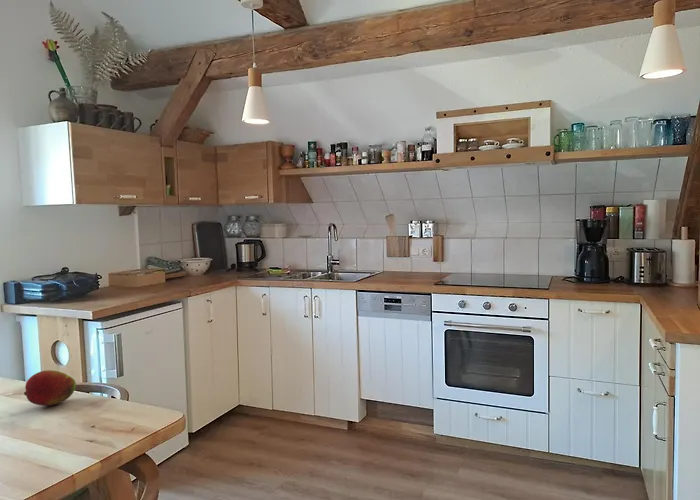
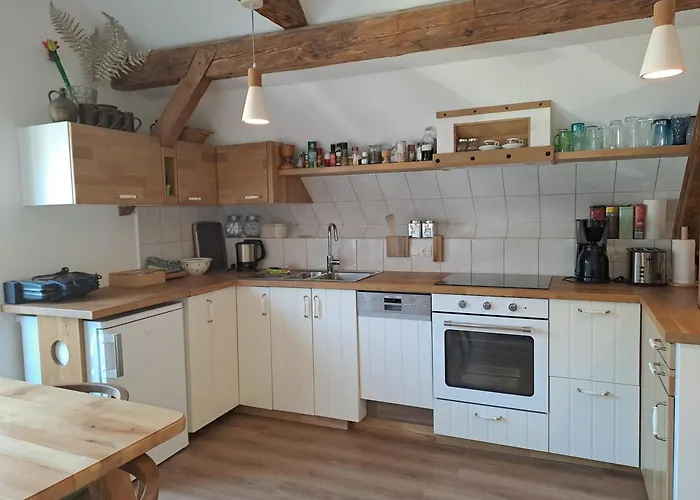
- fruit (50, 387)
